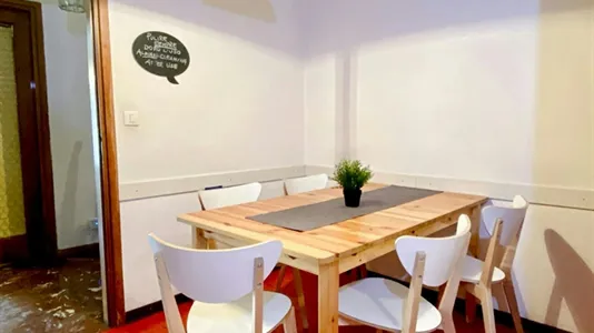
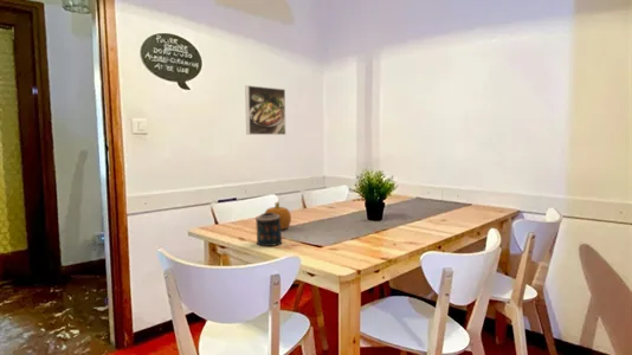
+ fruit (277, 214)
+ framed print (266, 111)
+ candle (267, 227)
